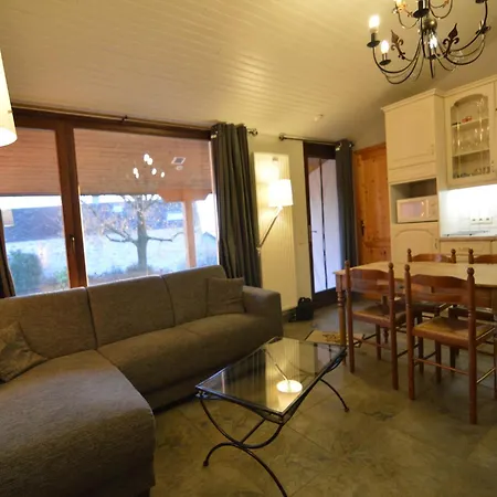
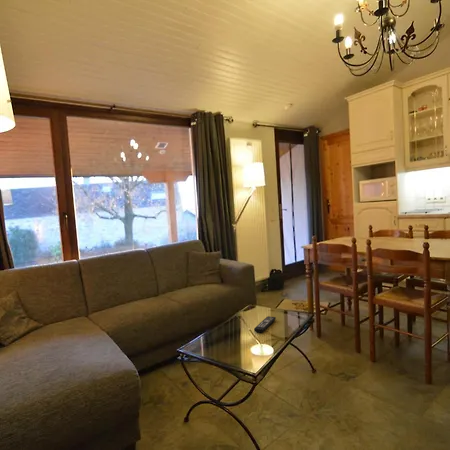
+ remote control (265, 324)
